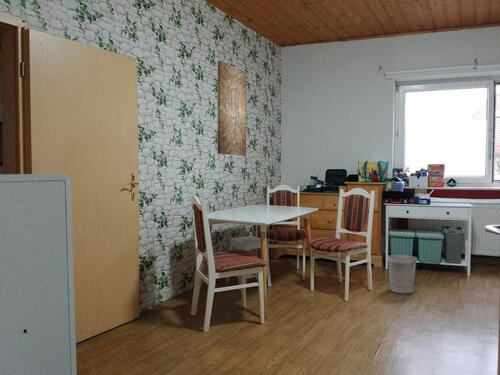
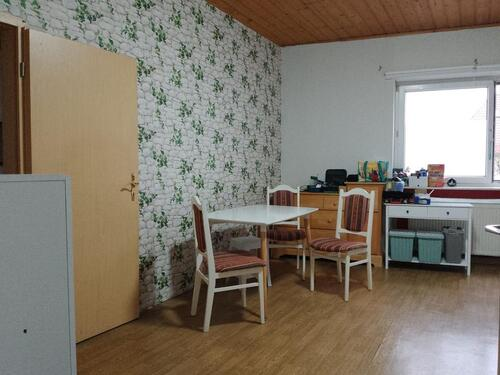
- wall art (232, 111)
- wastebasket (401, 273)
